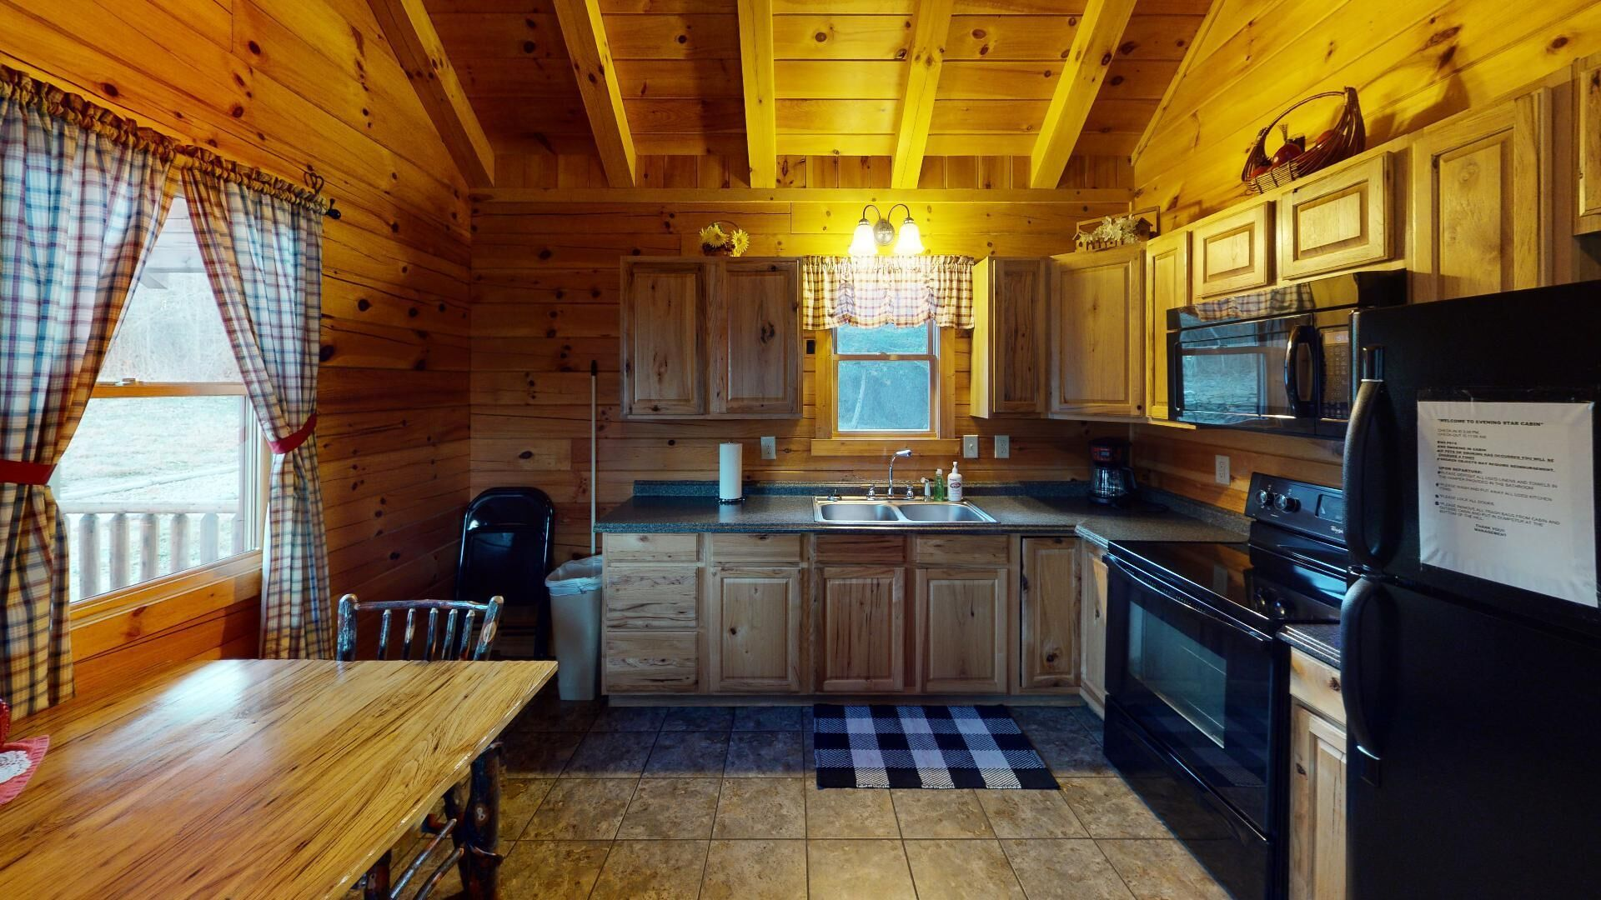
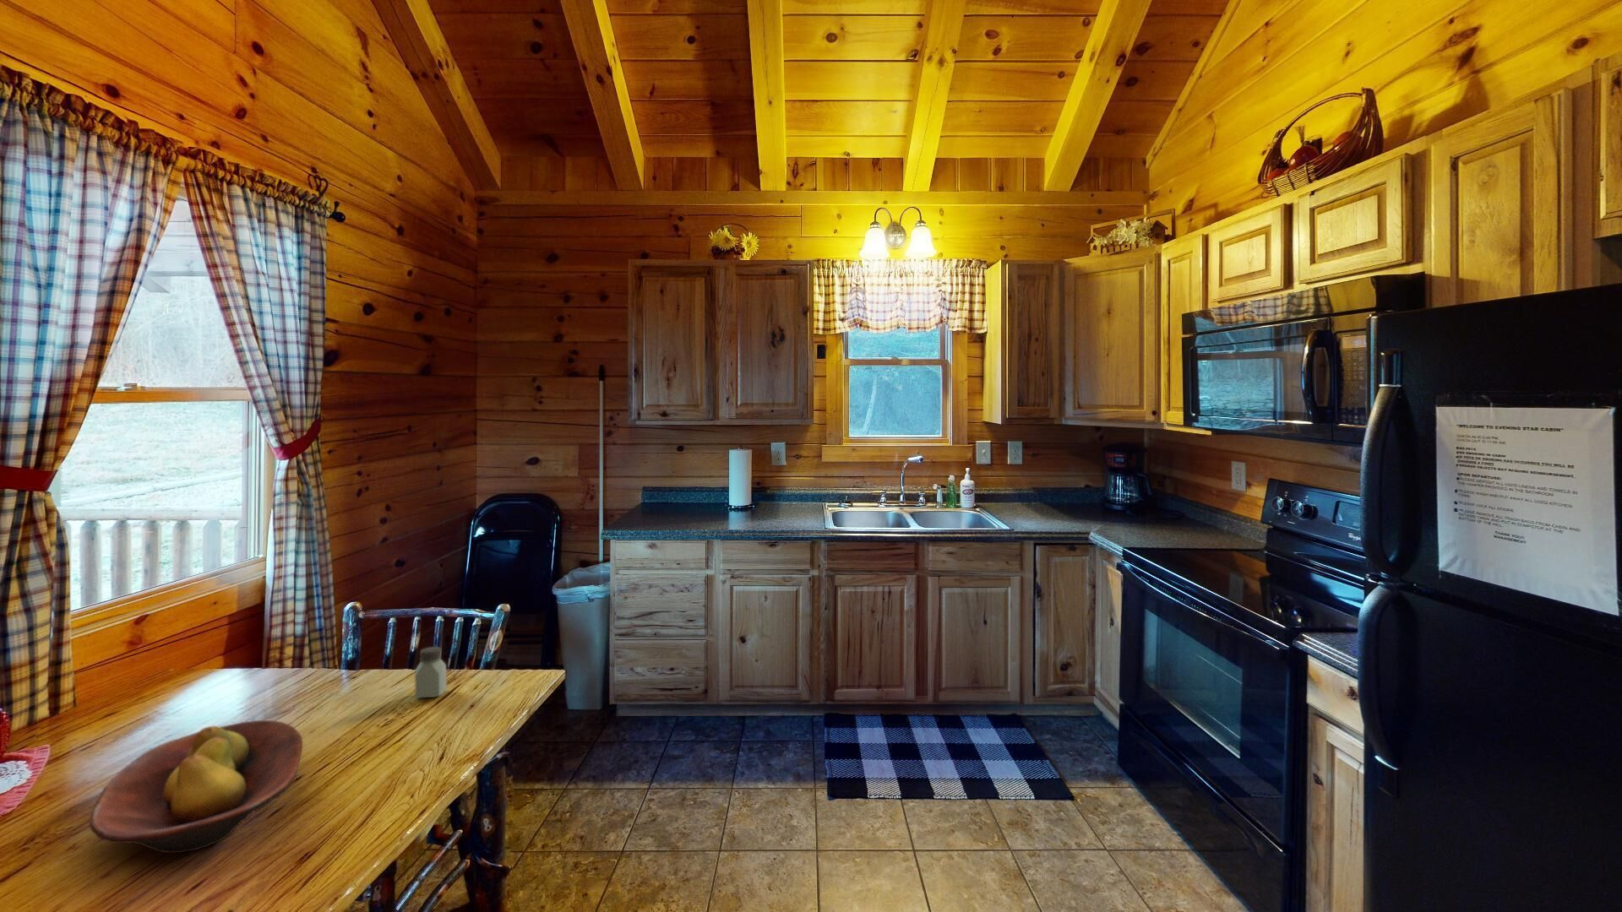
+ saltshaker (431, 671)
+ fruit bowl (208, 773)
